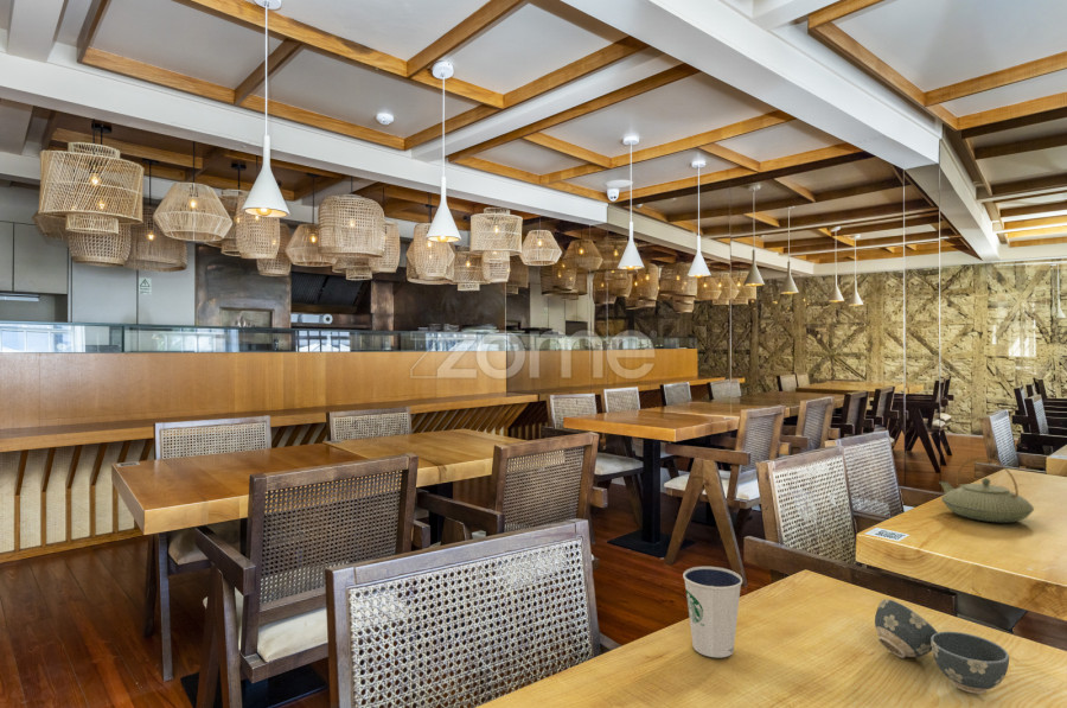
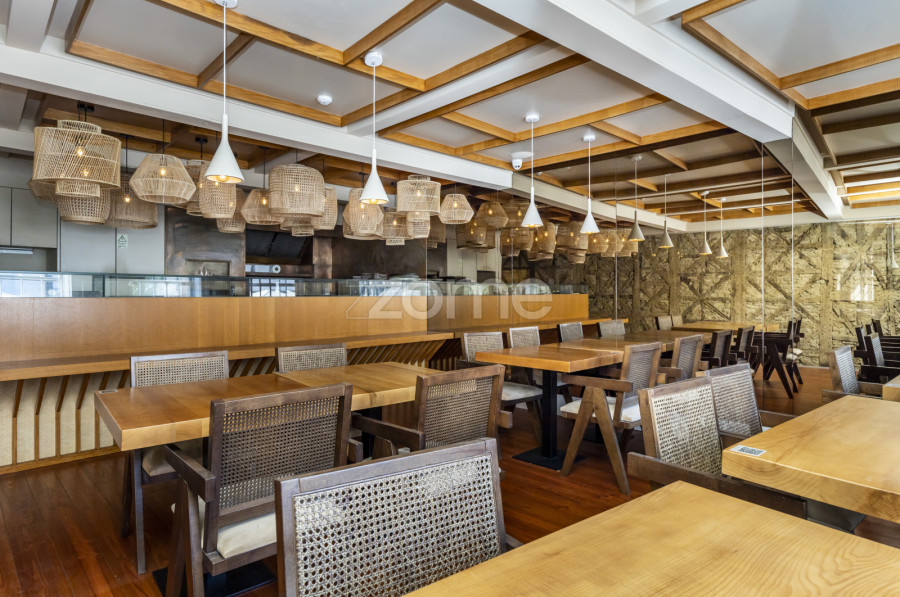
- ceramic bowl (934, 642)
- dixie cup (713, 612)
- teapot (980, 486)
